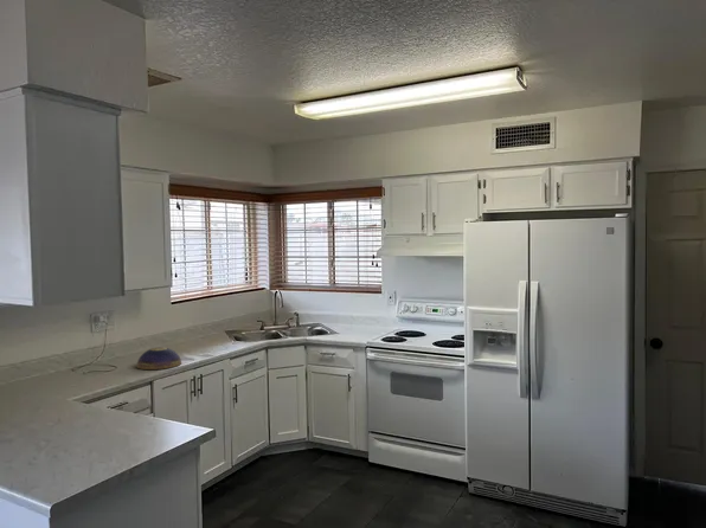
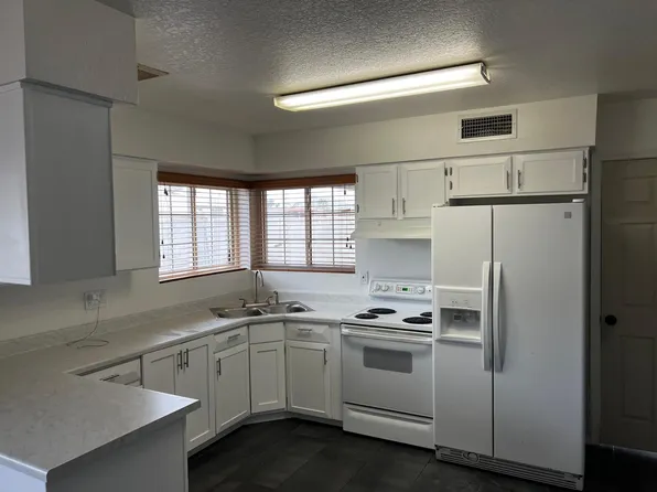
- decorative bowl (159, 355)
